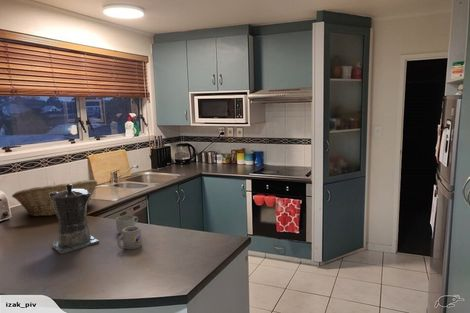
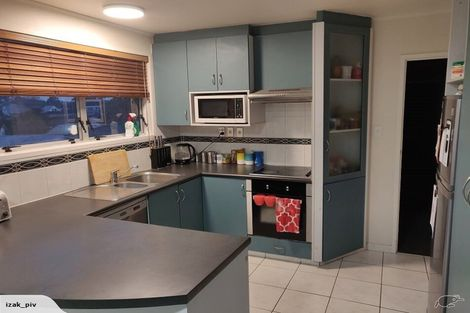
- fruit basket (58, 192)
- coffee maker (71, 214)
- mug (127, 224)
- mug (128, 238)
